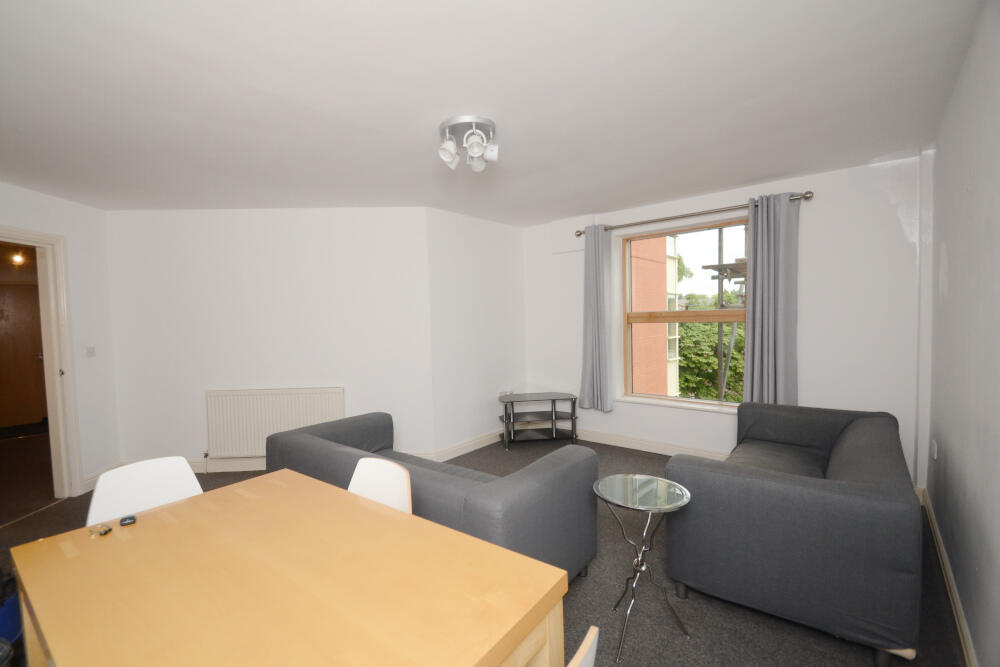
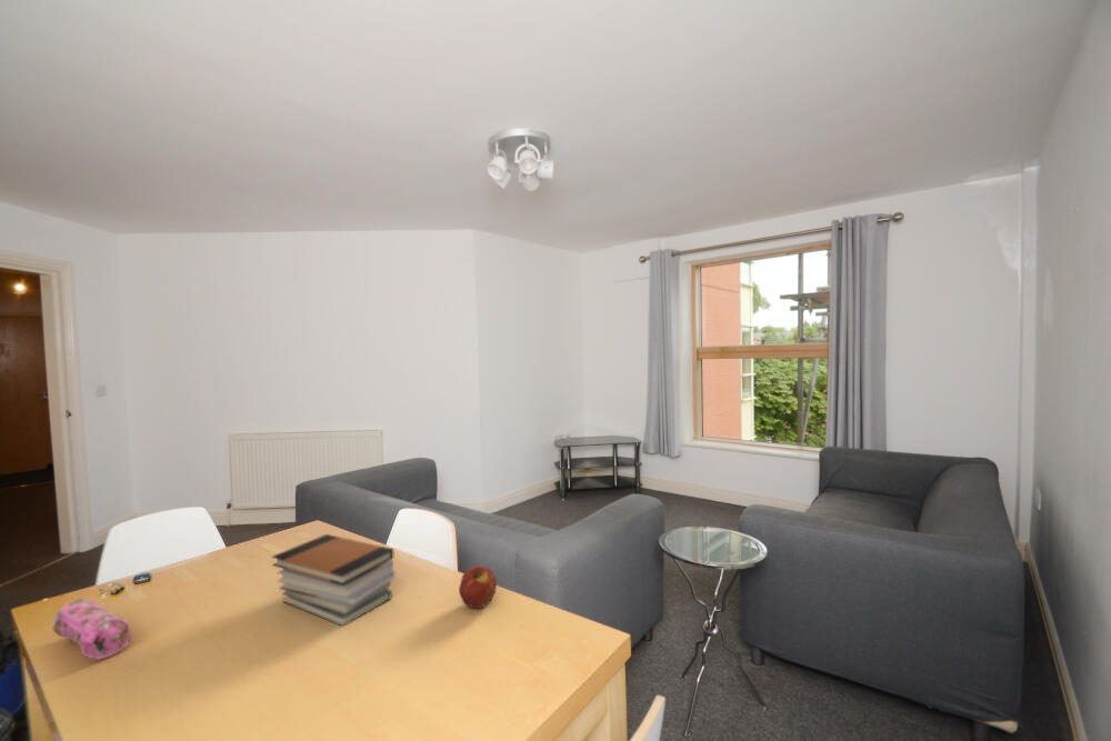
+ book stack (336, 577)
+ pencil case (91, 628)
+ apple (479, 585)
